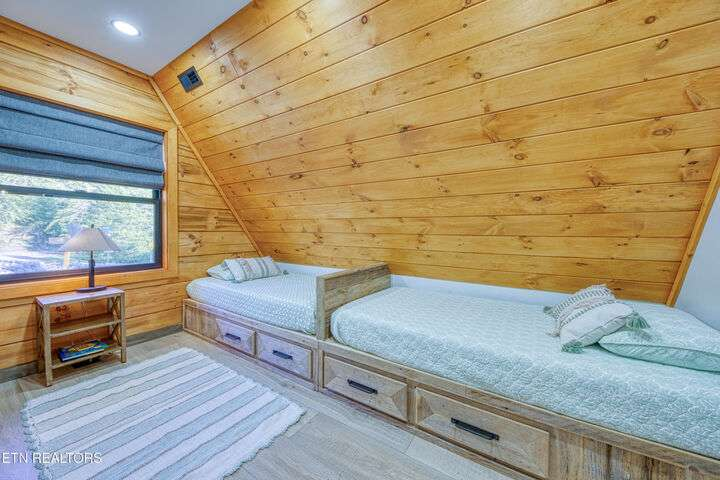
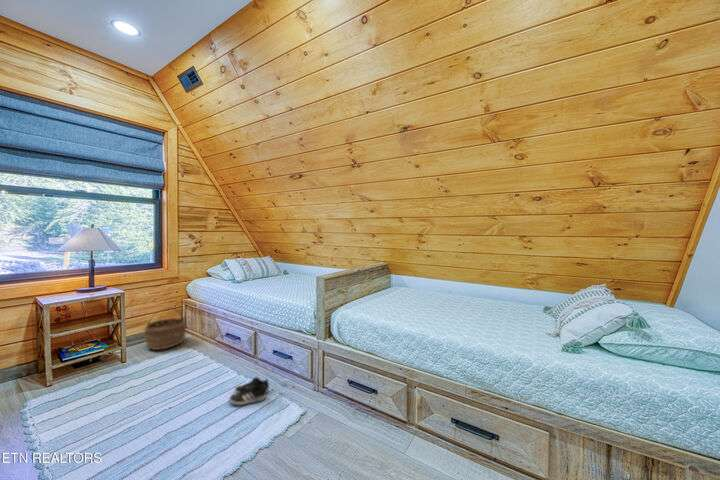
+ wicker basket (165, 326)
+ shoe (248, 388)
